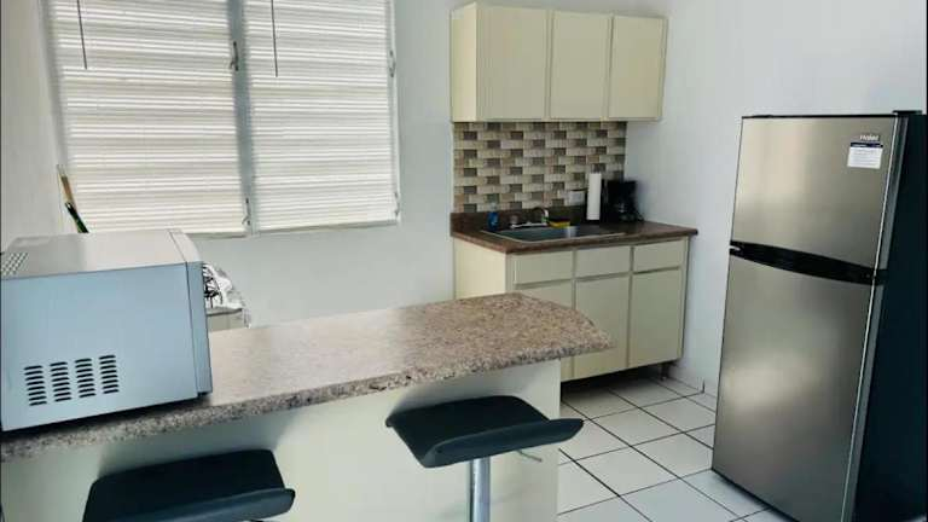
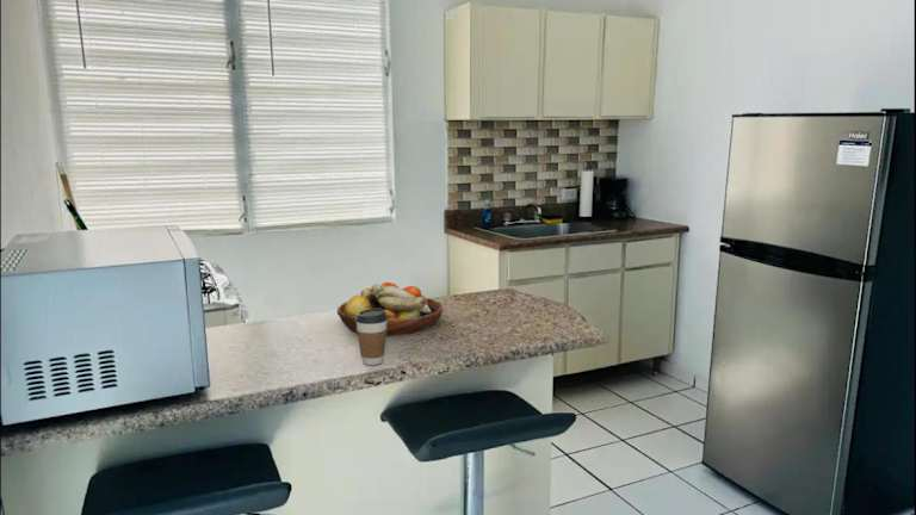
+ fruit bowl (391, 303)
+ coffee cup (371, 336)
